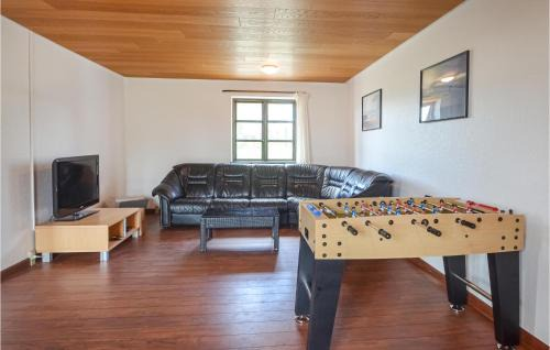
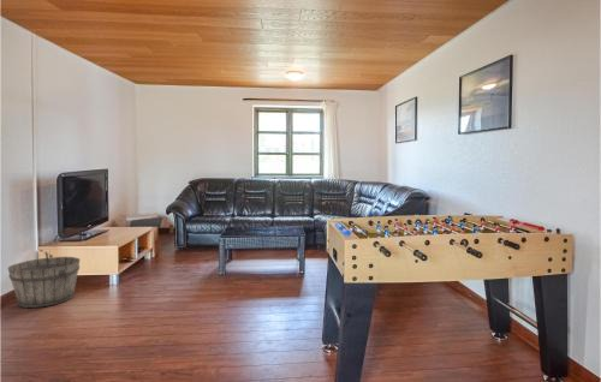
+ wooden bucket (46, 274)
